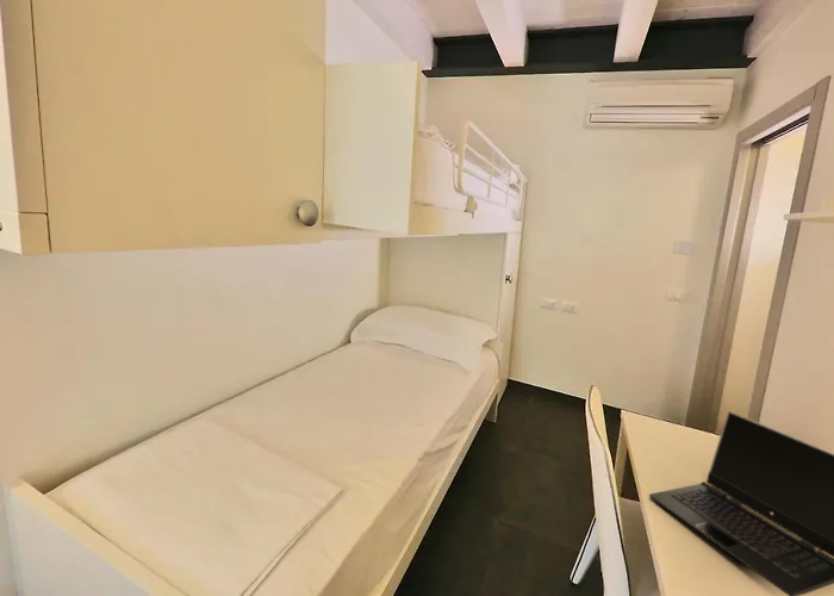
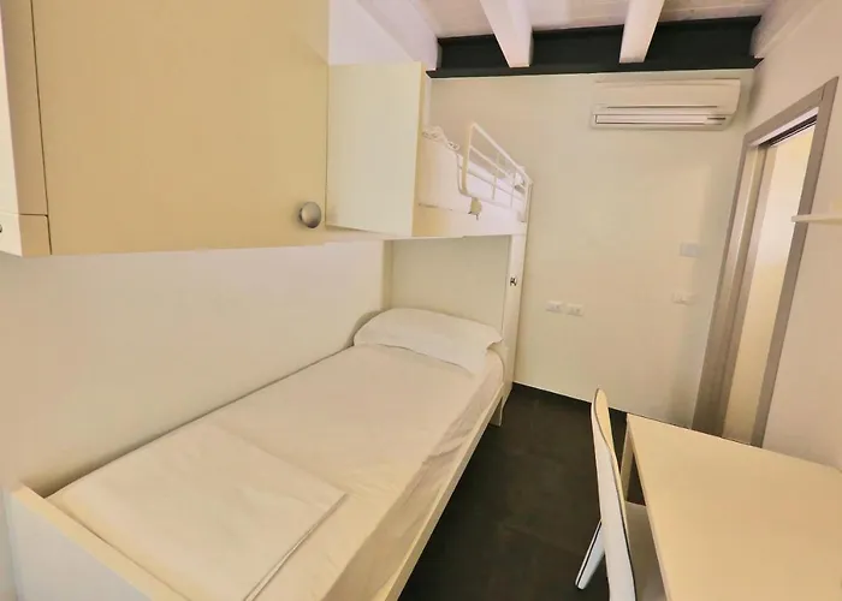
- laptop computer (753, 489)
